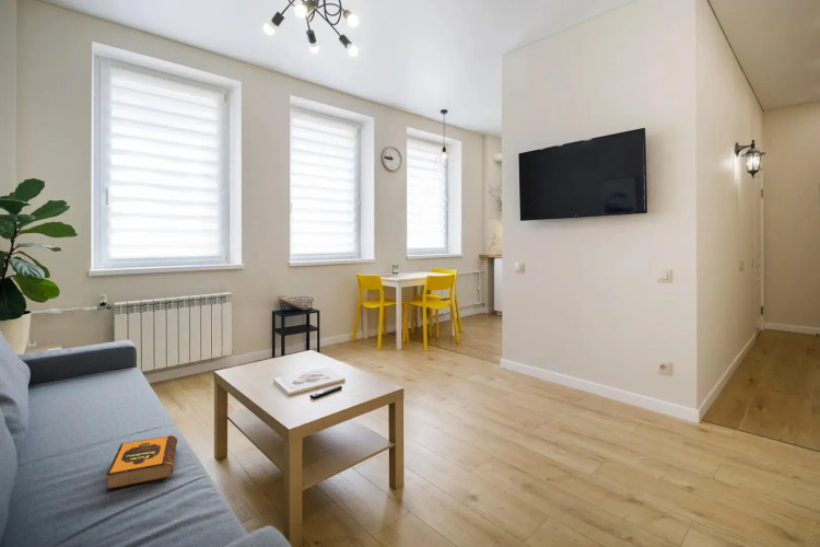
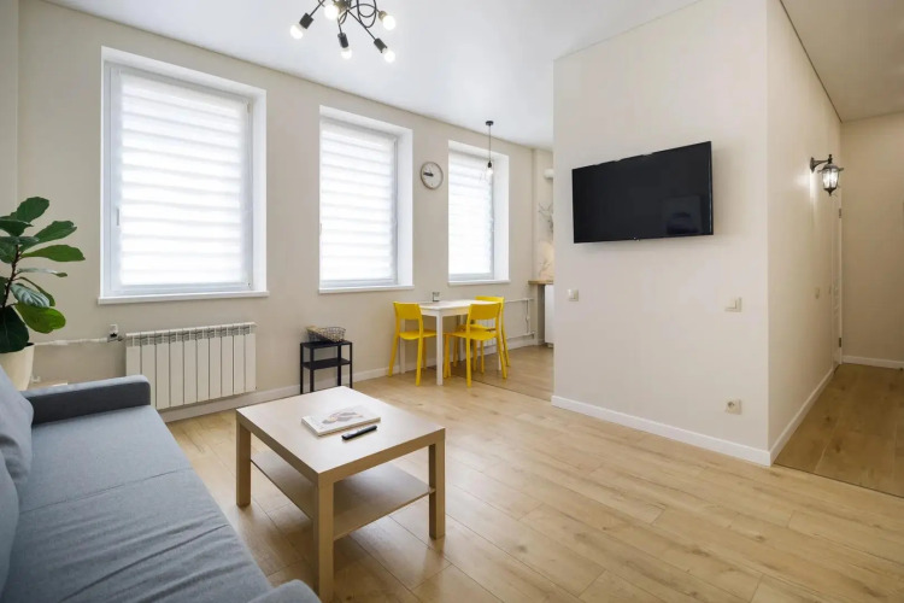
- hardback book (145, 459)
